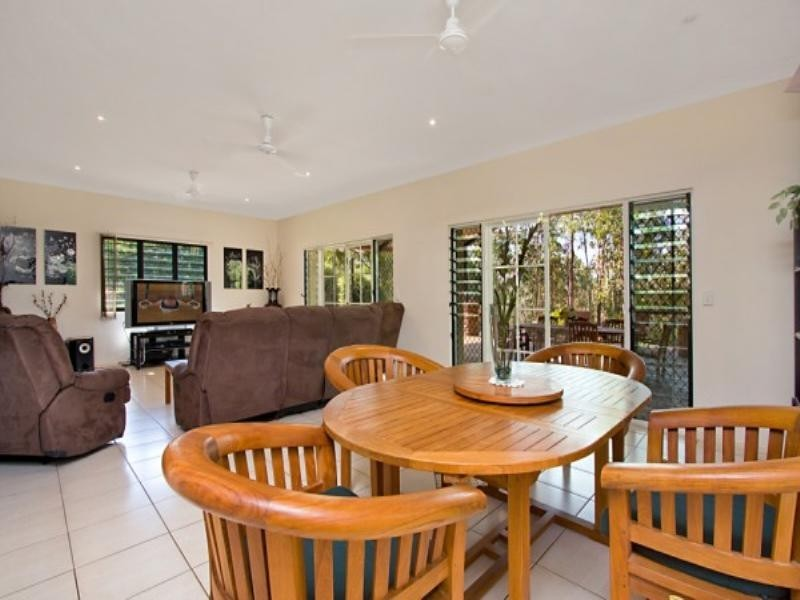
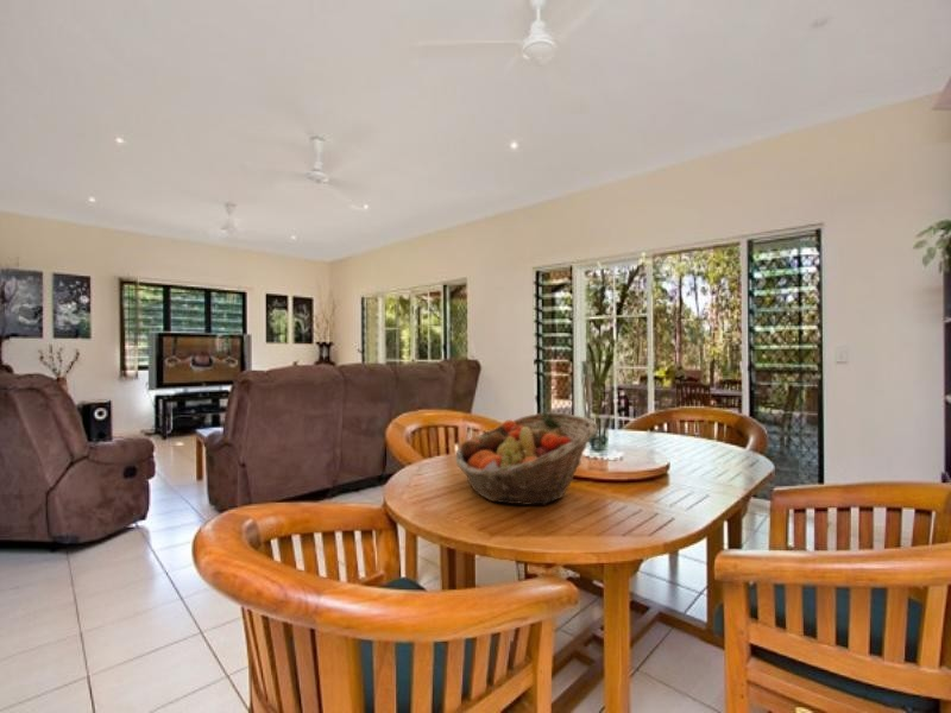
+ fruit basket (523, 452)
